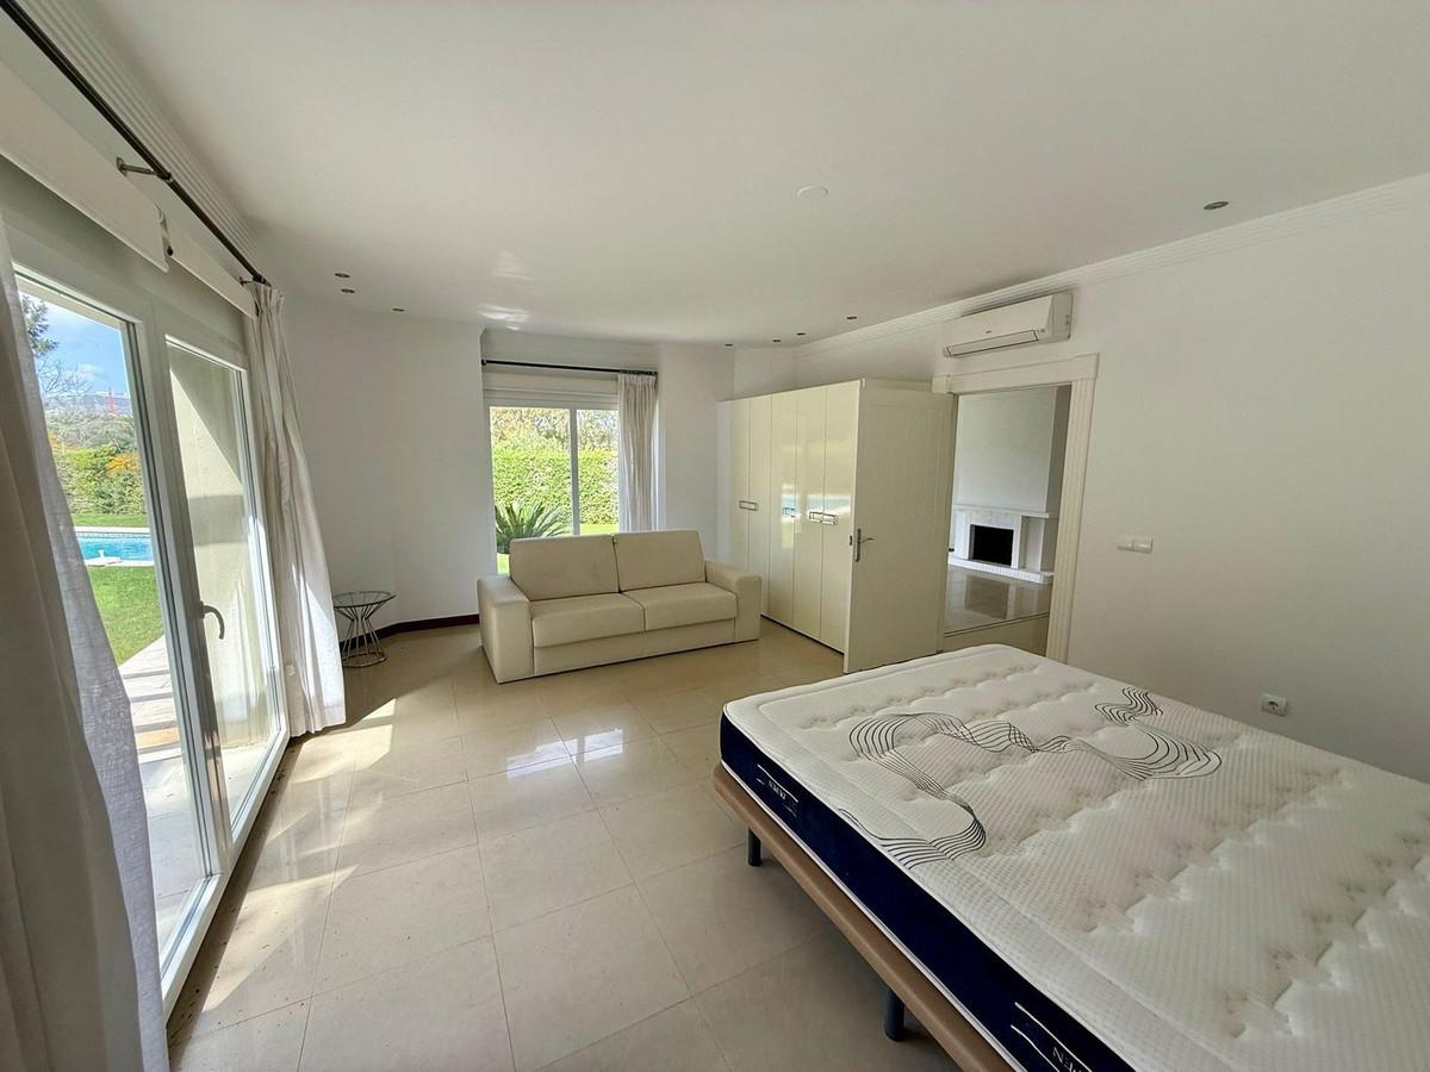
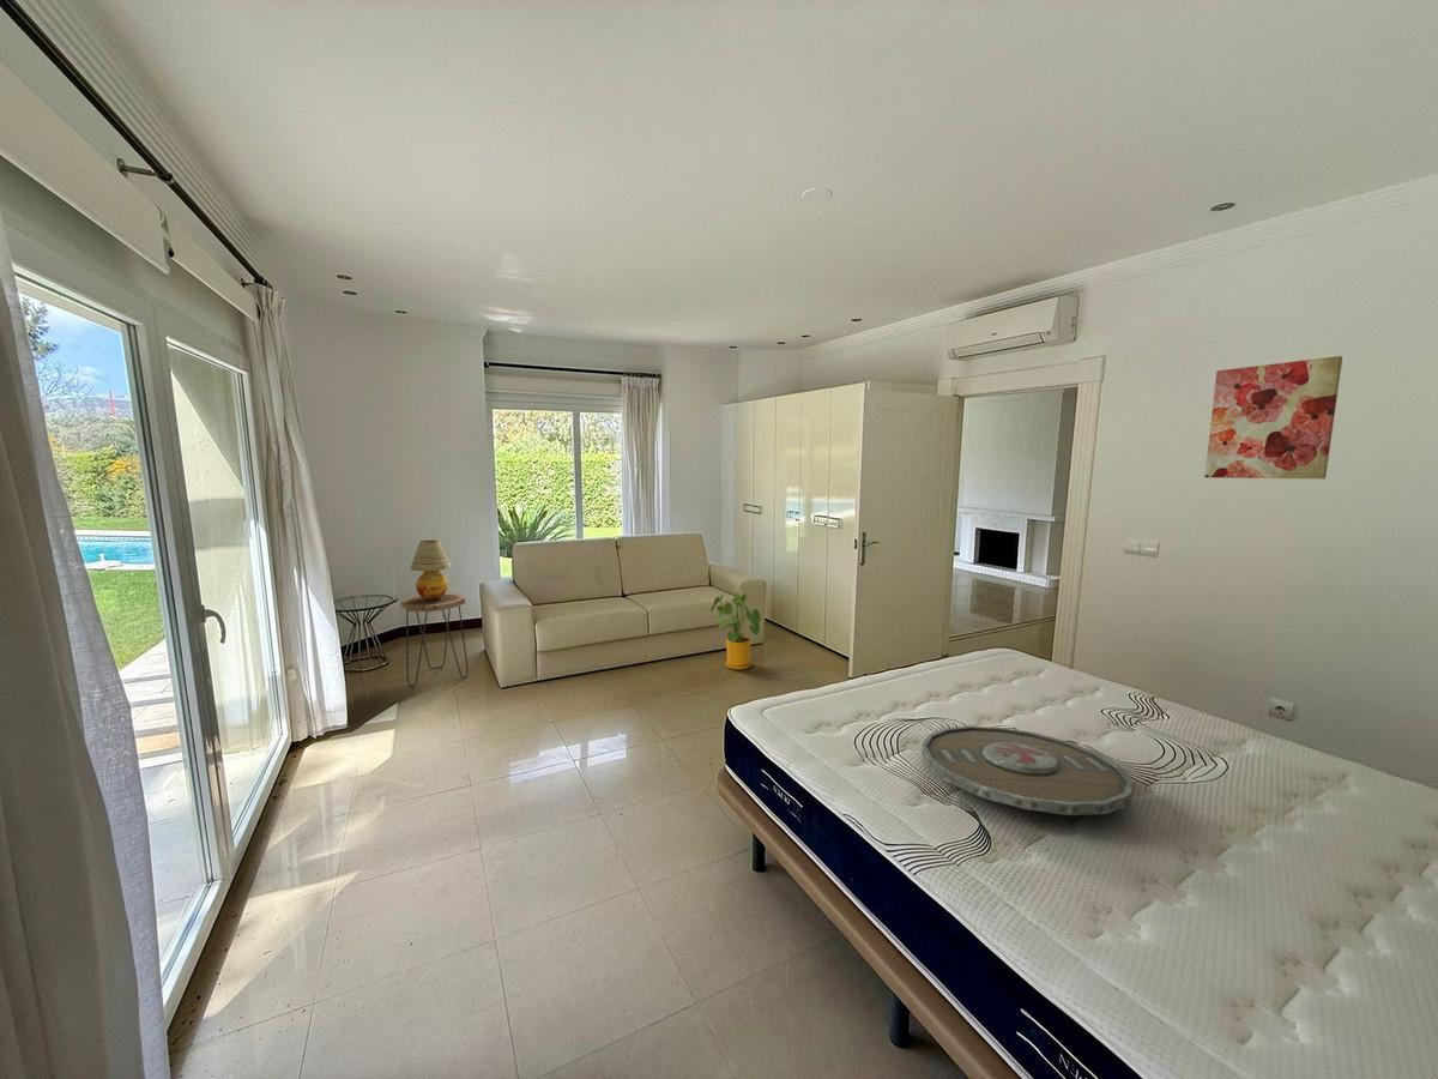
+ table lamp (430, 569)
+ wall art (1268, 421)
+ house plant (736, 632)
+ serving tray (1020, 764)
+ side table (446, 638)
